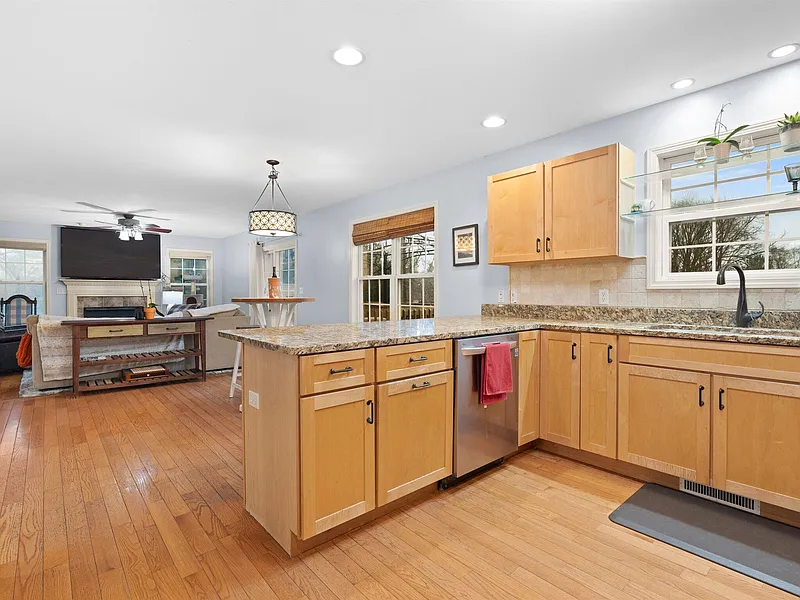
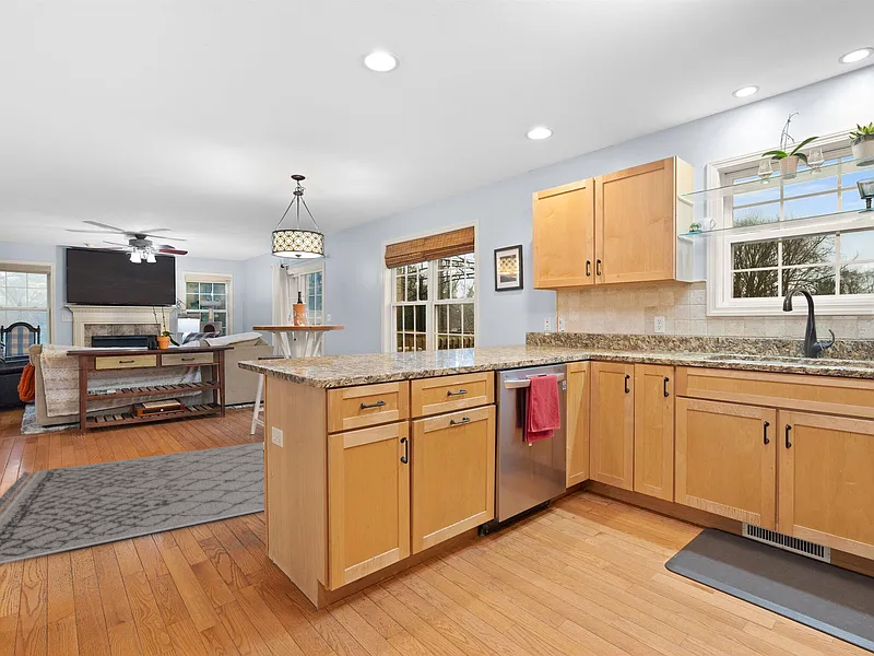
+ rug (211, 476)
